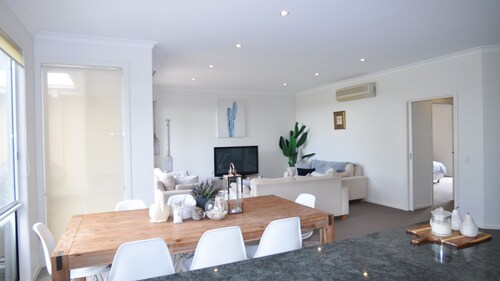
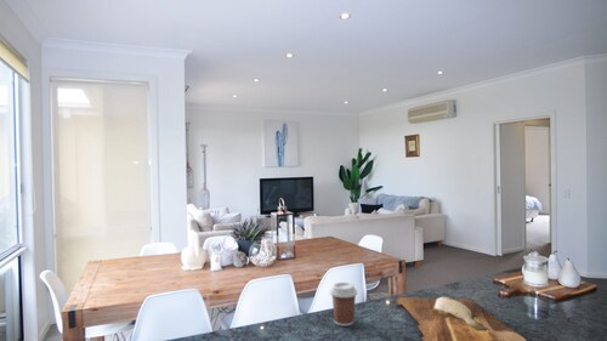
+ coffee cup (344, 303)
+ cutting board (453, 312)
